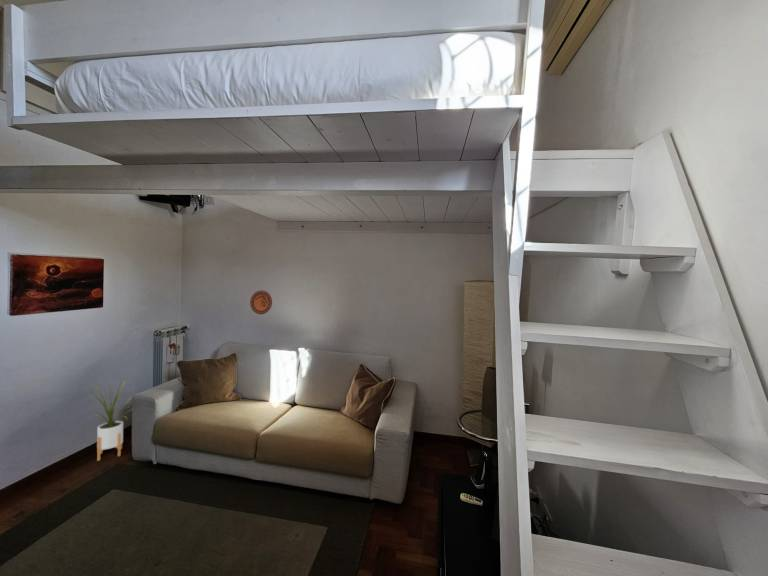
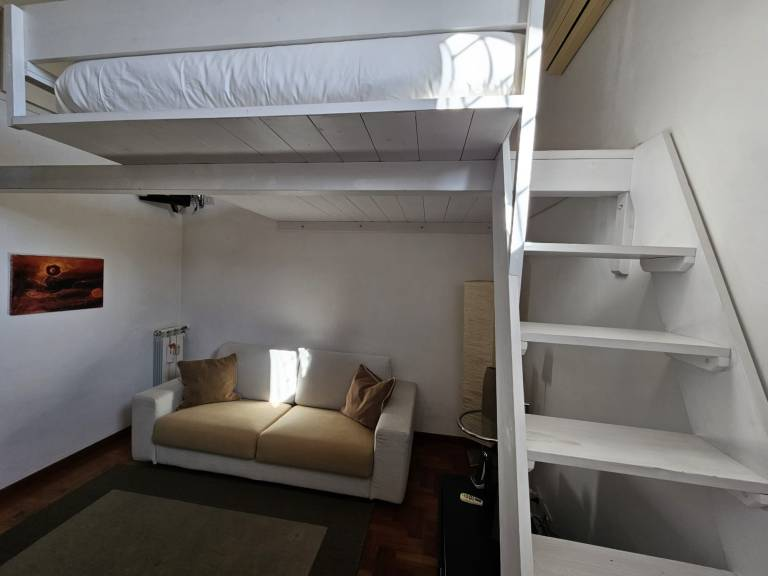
- decorative plate (261, 302)
- house plant (110, 415)
